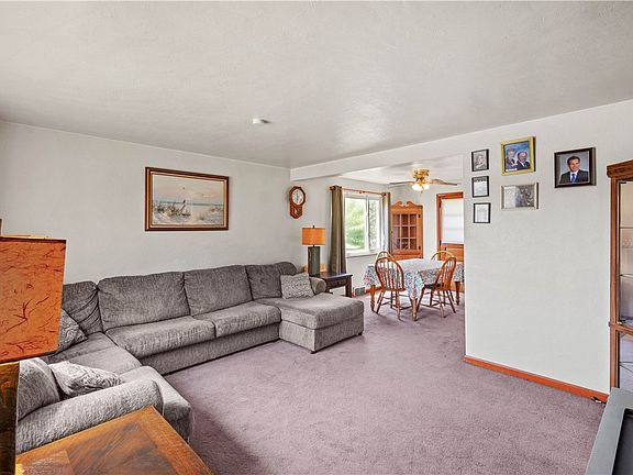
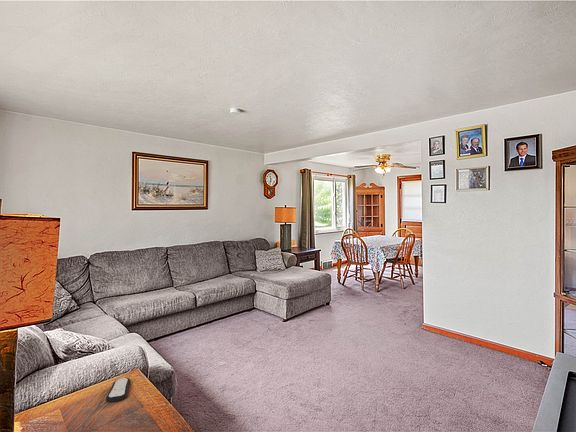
+ remote control (119, 388)
